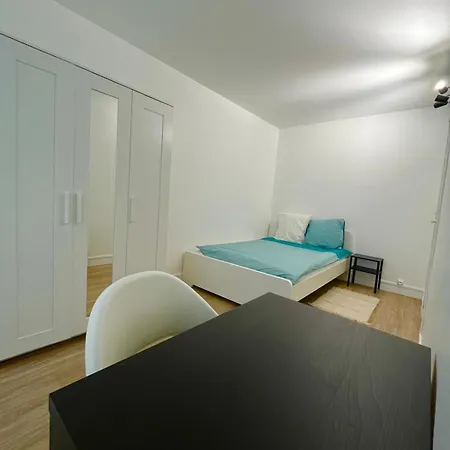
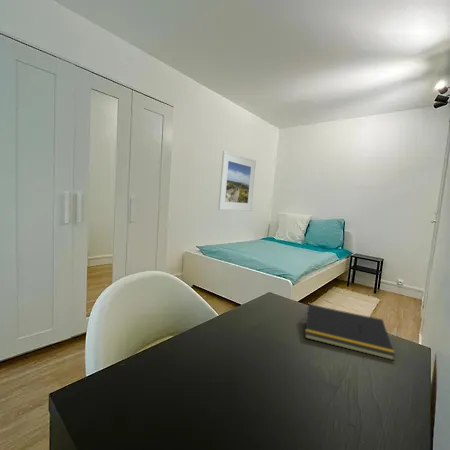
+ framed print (238, 183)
+ notepad (345, 328)
